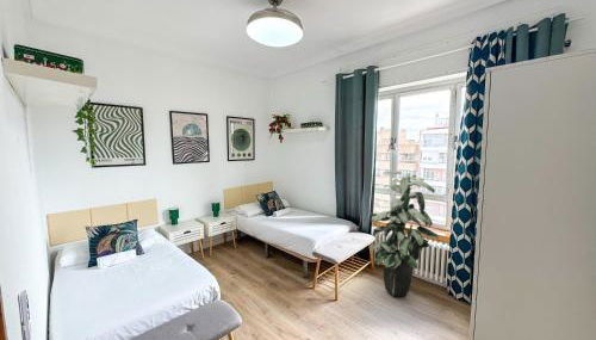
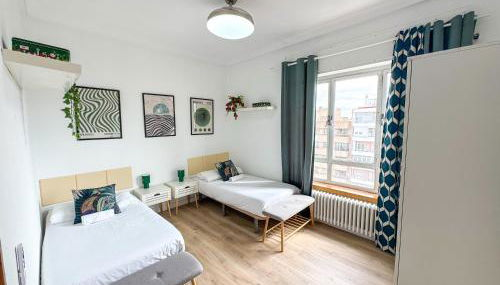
- indoor plant (398, 231)
